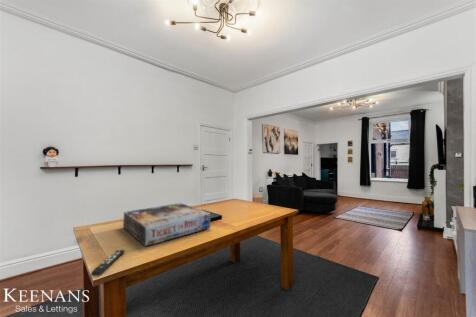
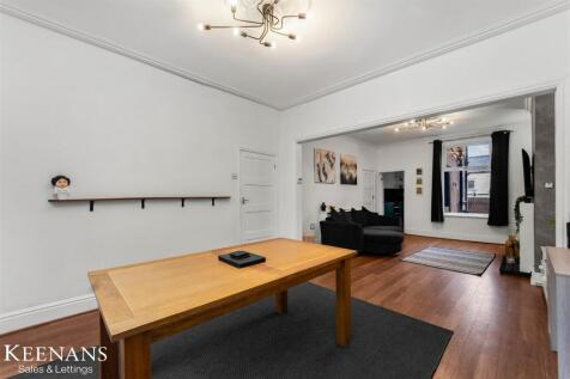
- board game (166, 220)
- remote control (109, 261)
